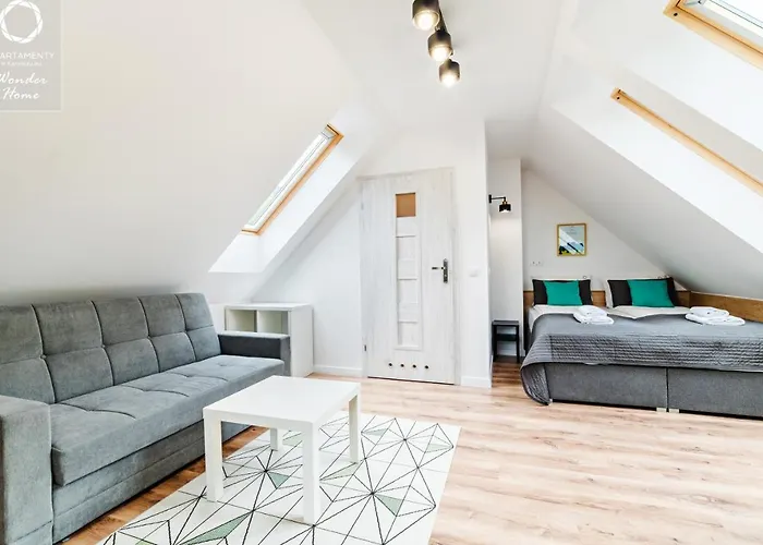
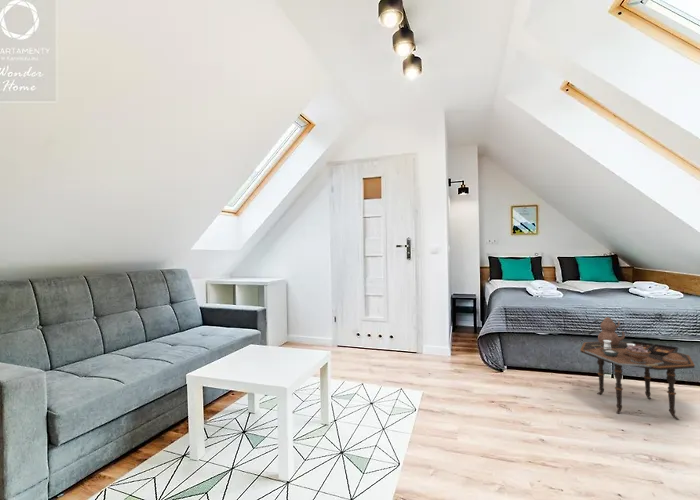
+ side table (631, 364)
